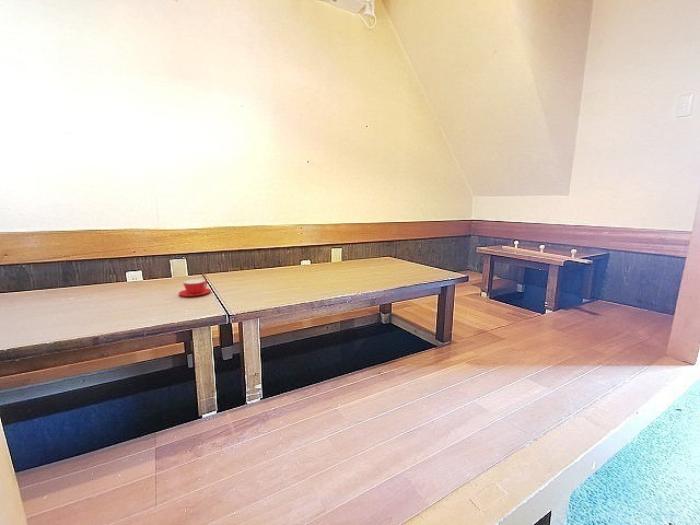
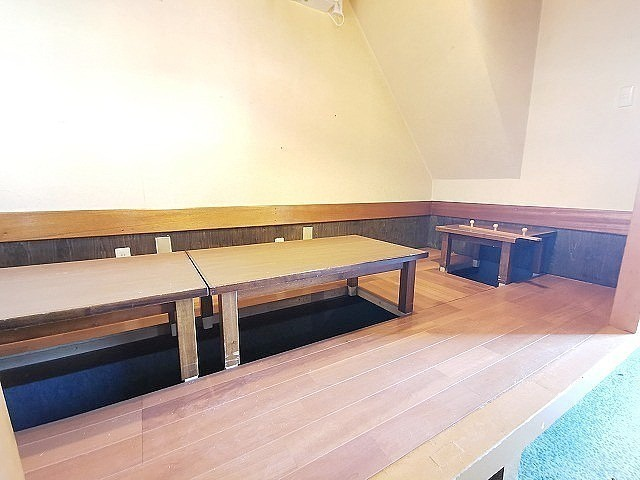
- teacup (195, 287)
